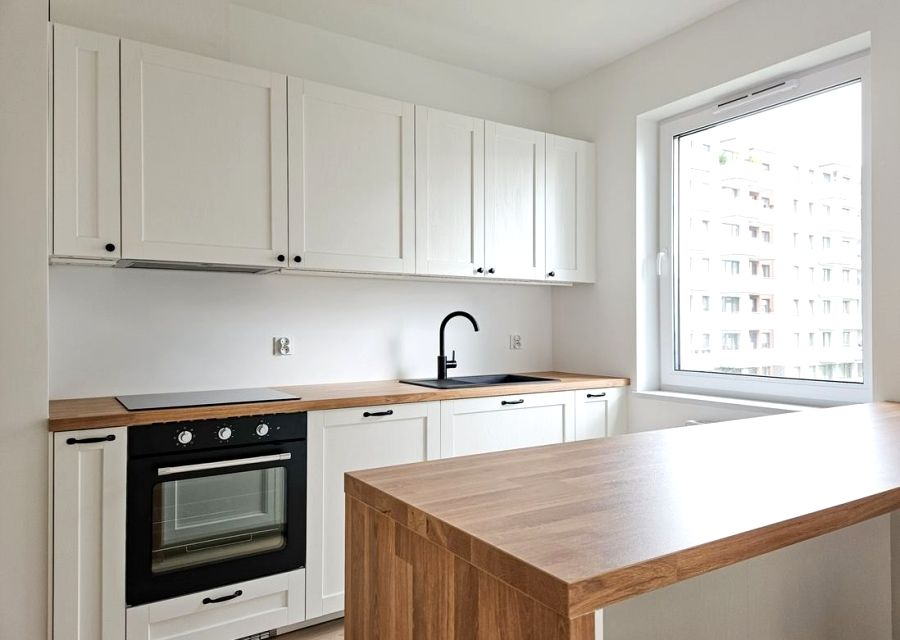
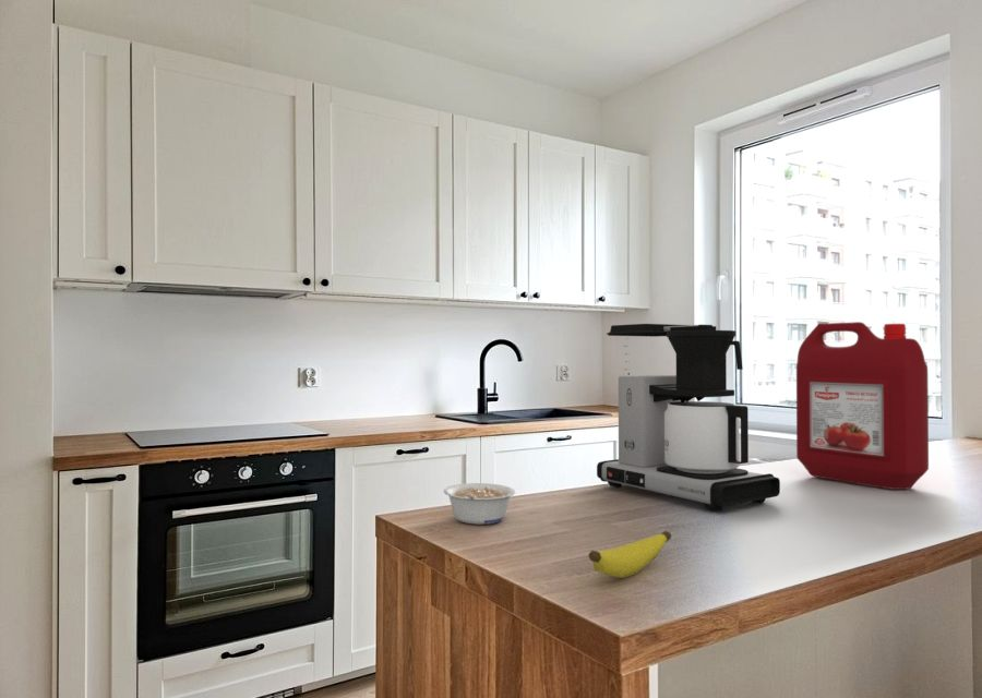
+ banana (624, 553)
+ ketchup jug (858, 401)
+ coffee maker (682, 408)
+ legume (480, 502)
